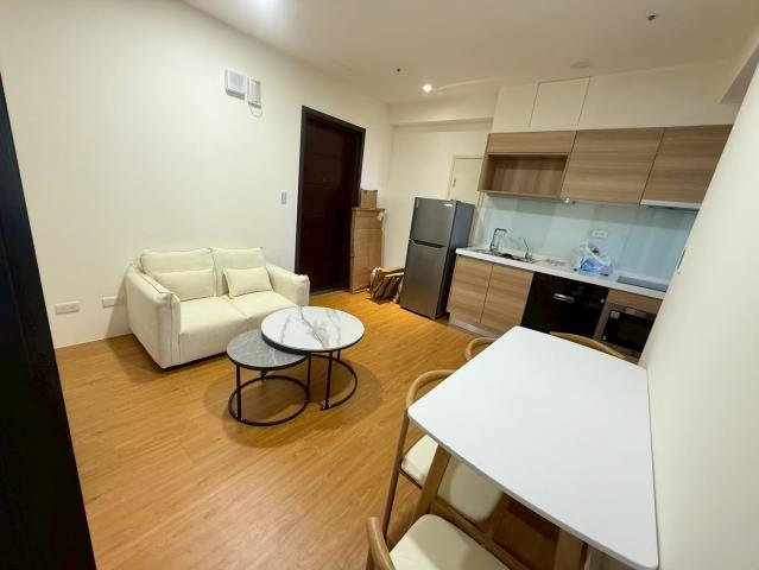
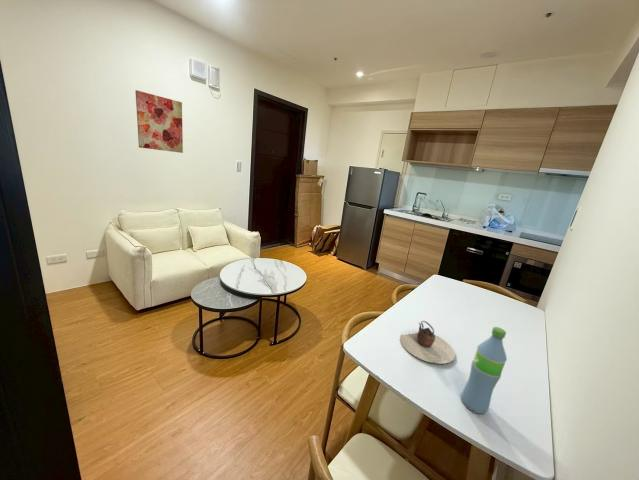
+ water bottle (486, 368)
+ wall art (161, 124)
+ teapot (429, 335)
